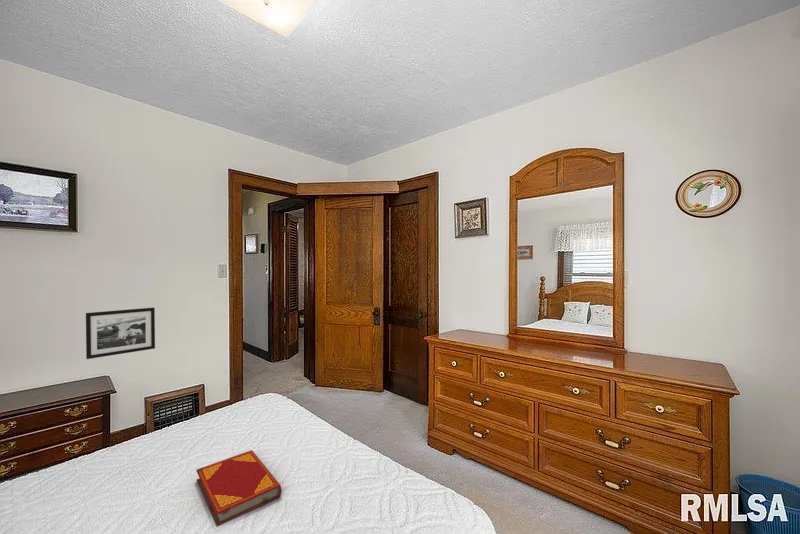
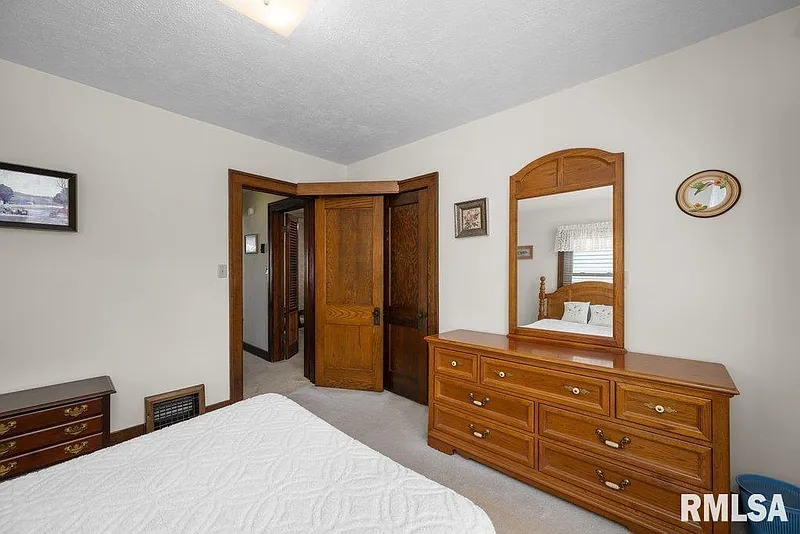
- hardback book (237, 482)
- picture frame (122, 331)
